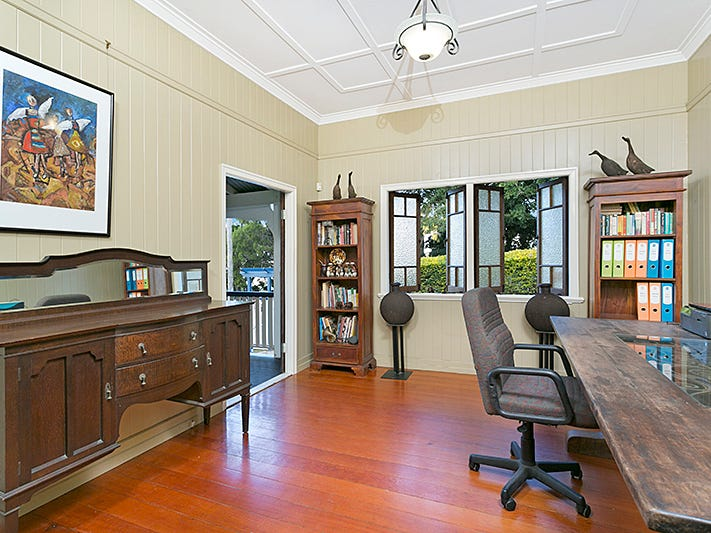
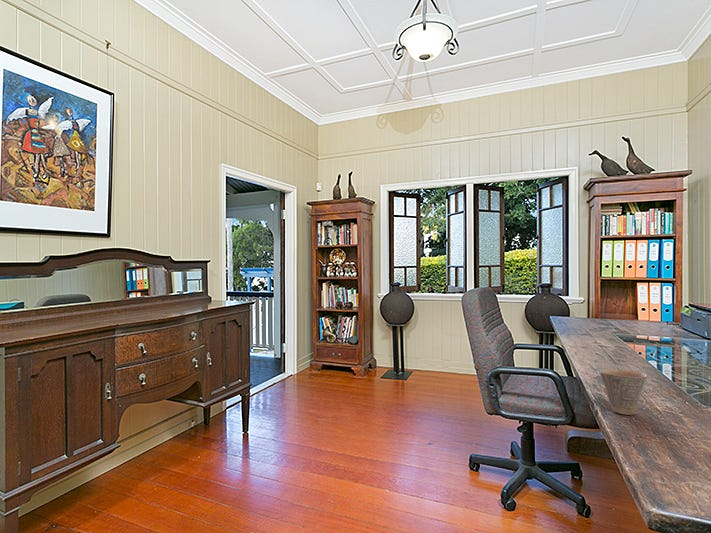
+ cup (622, 391)
